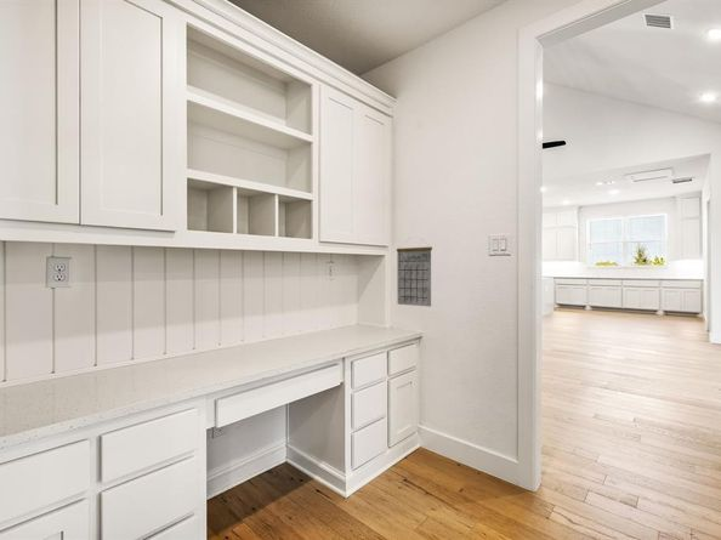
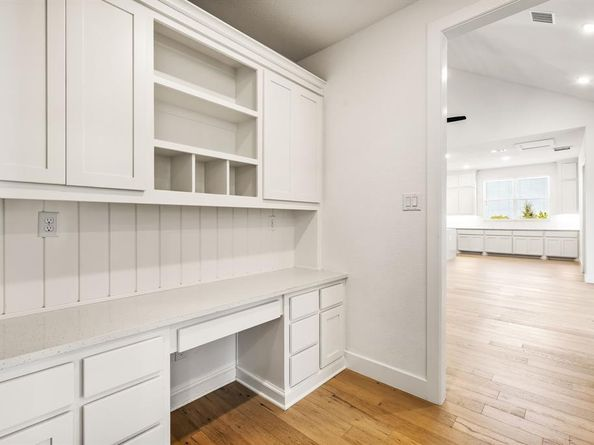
- calendar (413, 269)
